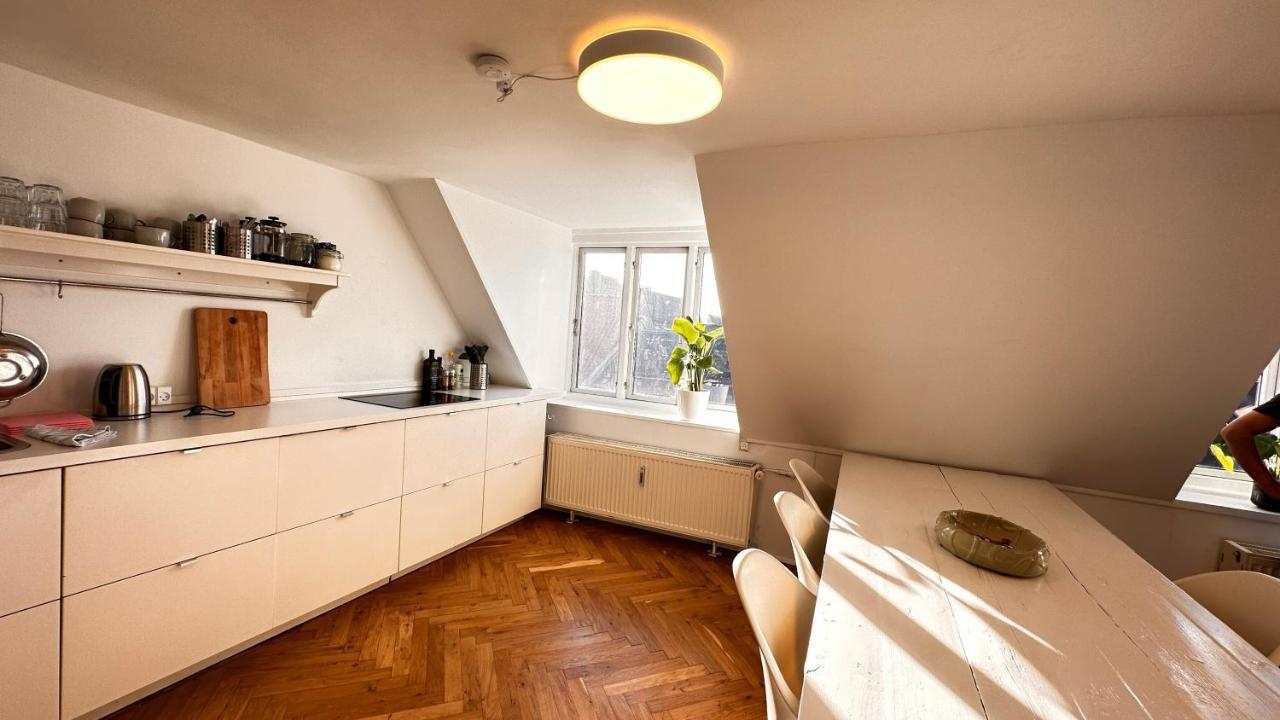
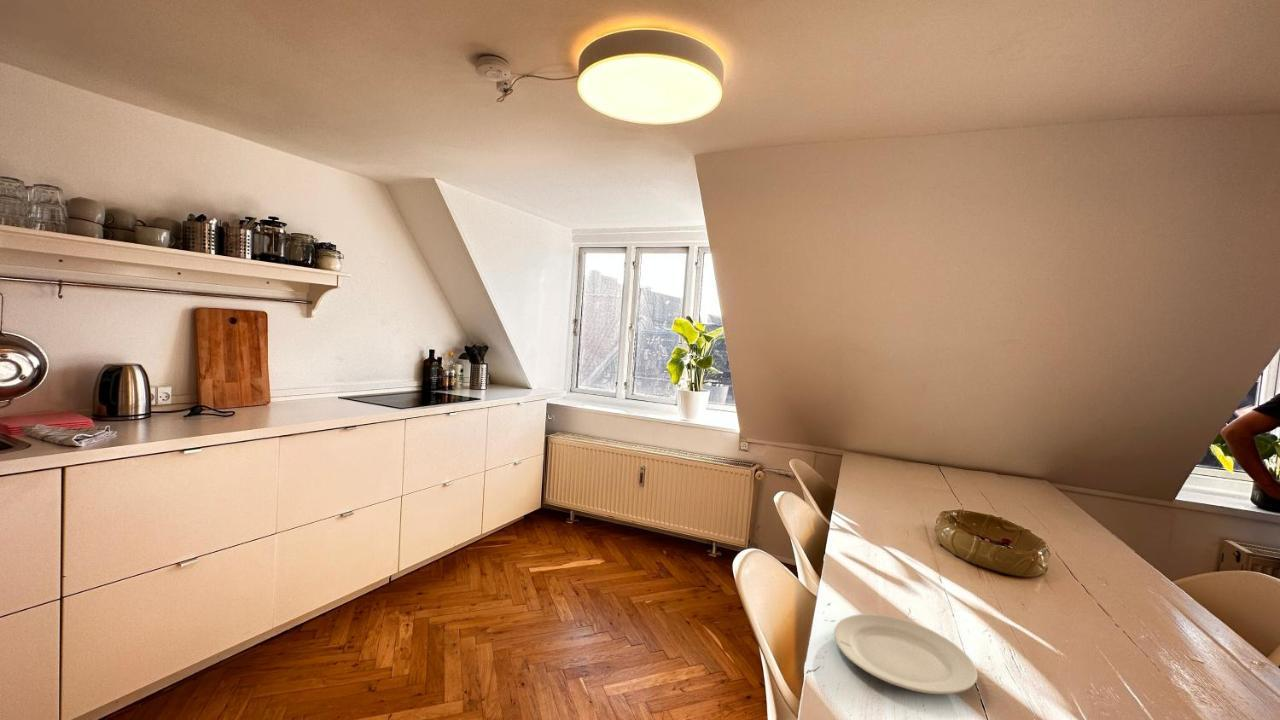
+ chinaware (901, 654)
